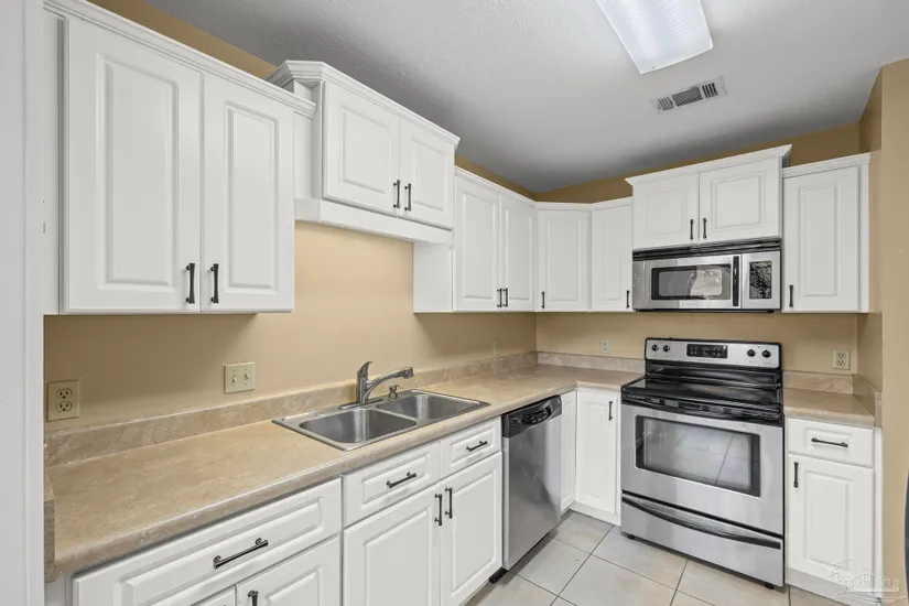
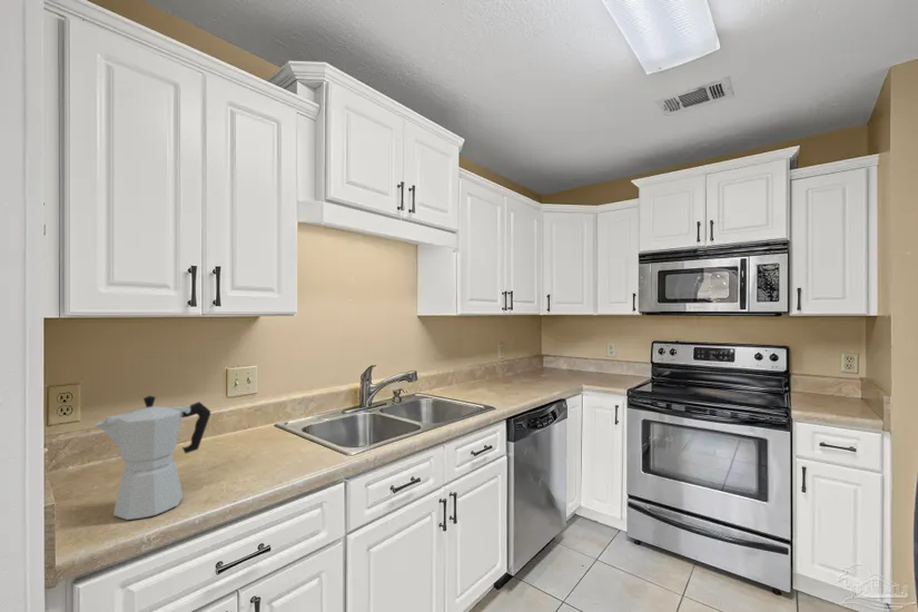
+ moka pot (157, 450)
